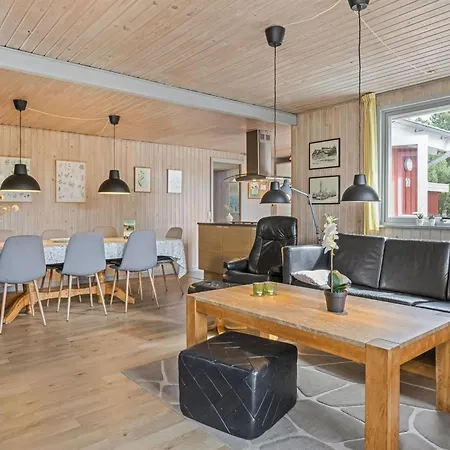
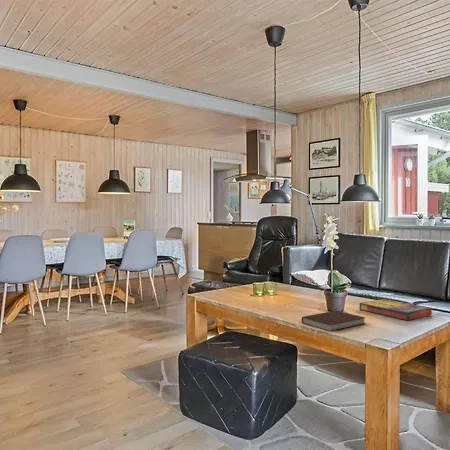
+ game compilation box (394, 308)
+ notebook (333, 320)
